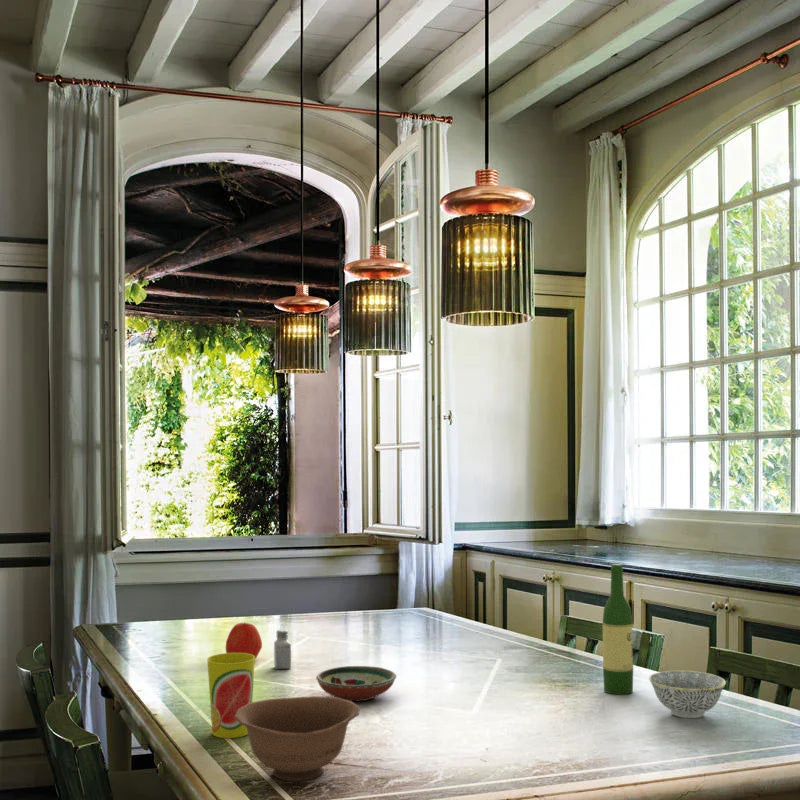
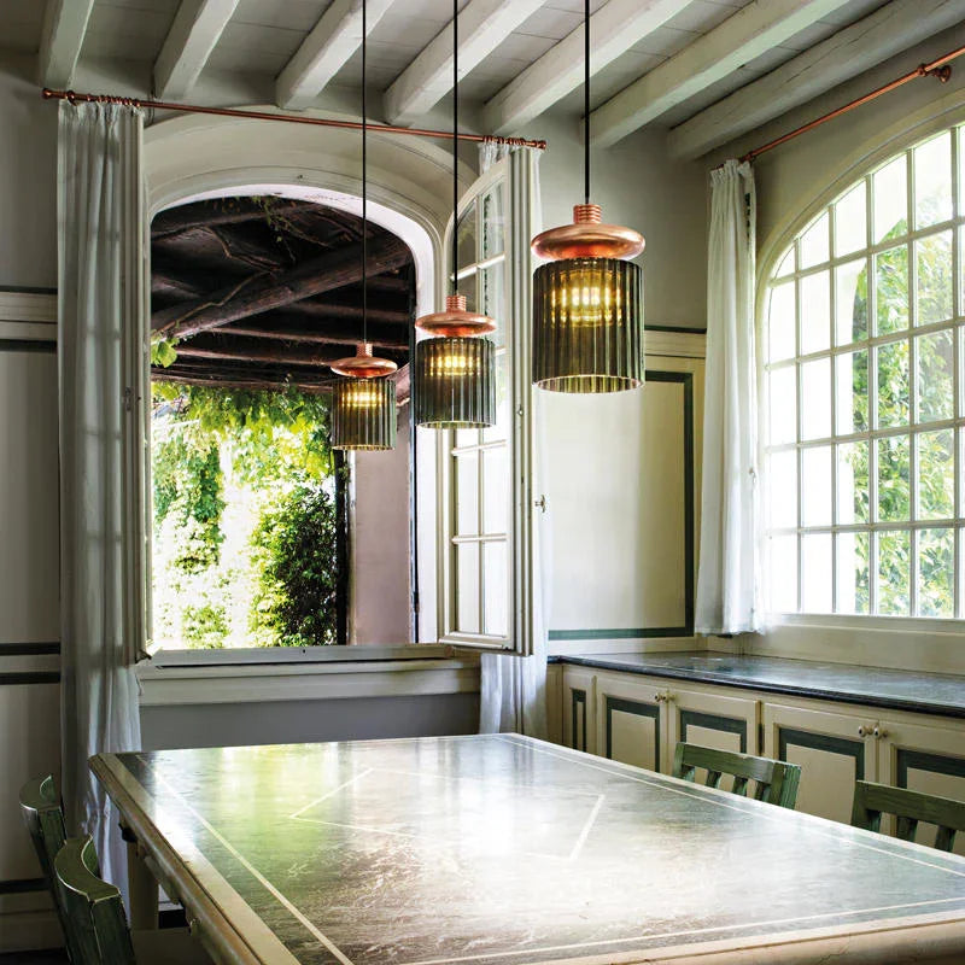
- bowl (687, 696)
- saltshaker (282, 648)
- apple (243, 641)
- decorative bowl (356, 685)
- cup (231, 695)
- bowl (298, 741)
- wine bottle (617, 627)
